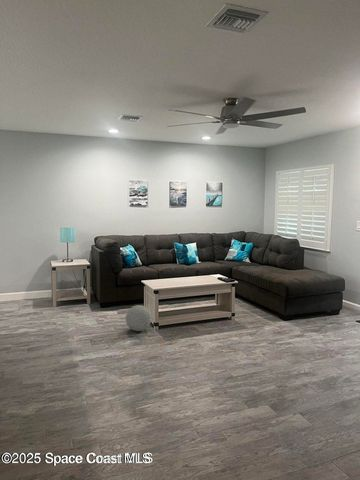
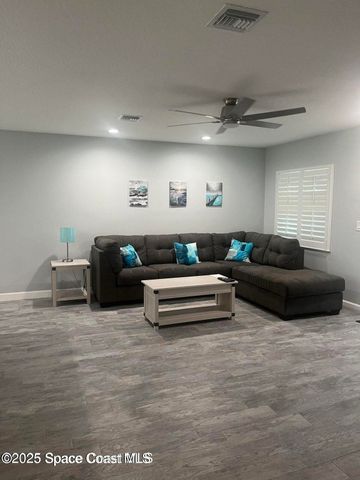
- decorative ball (138, 318)
